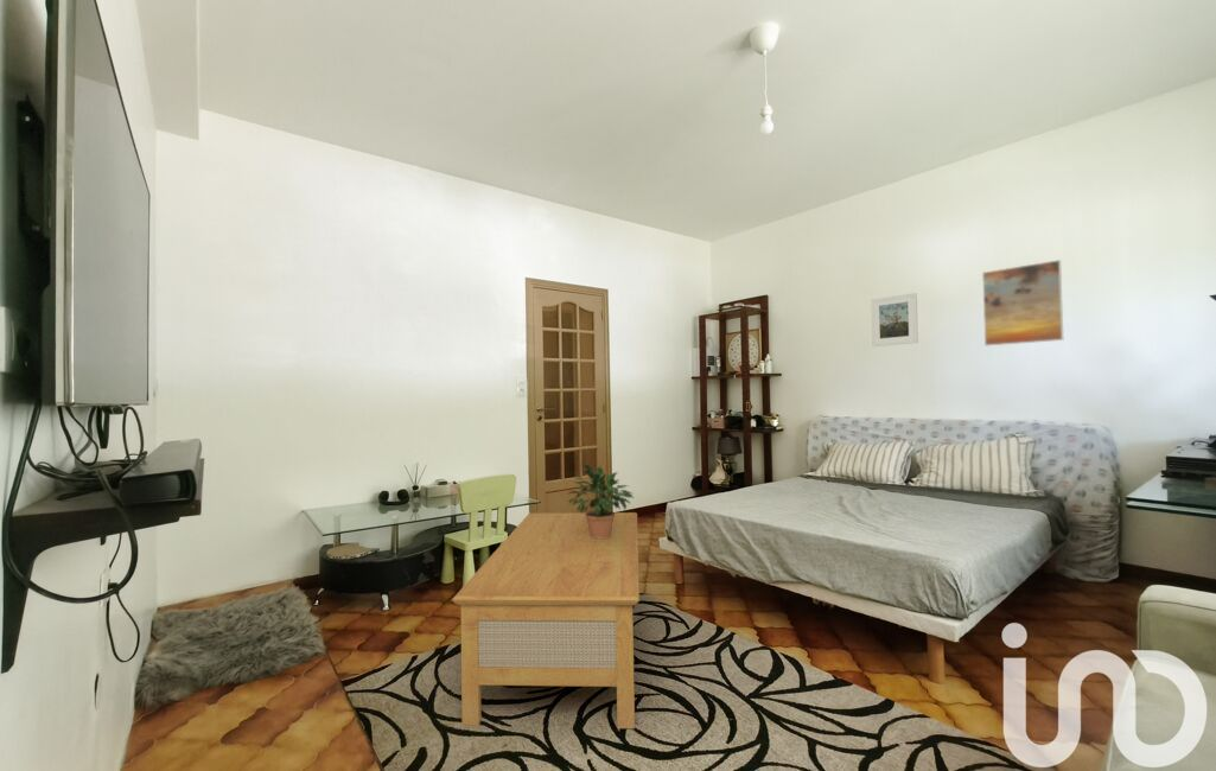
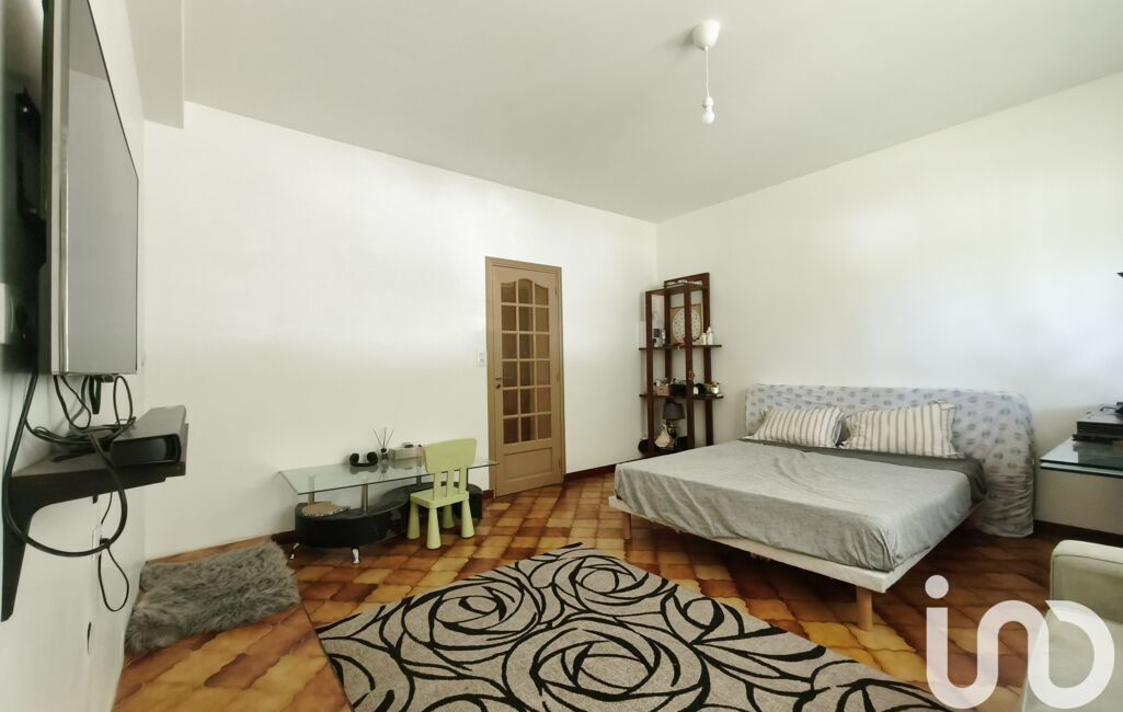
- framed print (1020, 304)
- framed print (893, 320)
- coffee table (568, 592)
- potted plant (603, 501)
